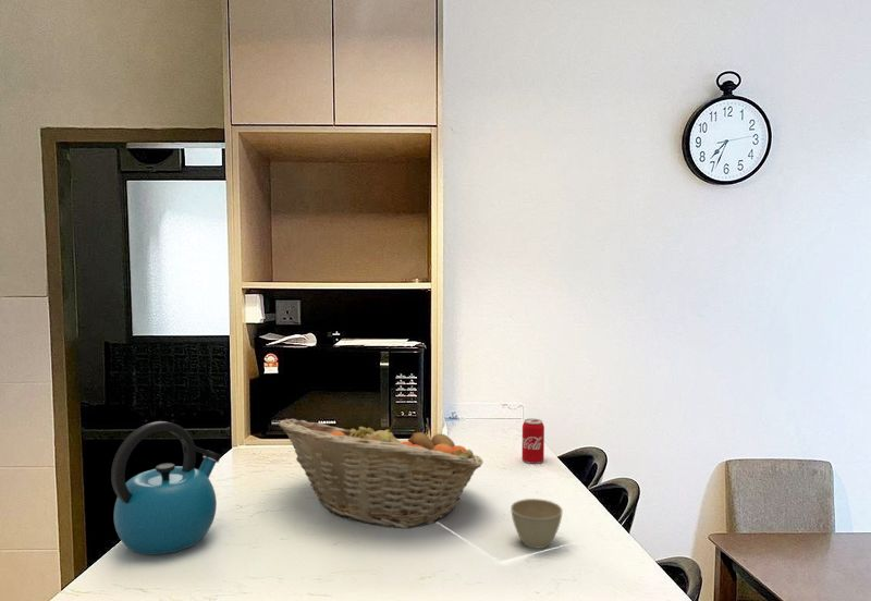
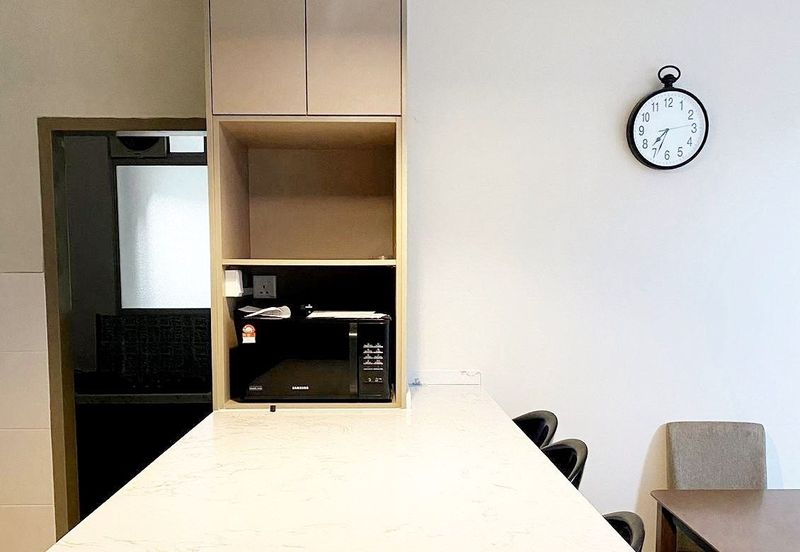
- beverage can (532, 441)
- flower pot (536, 526)
- fruit basket (379, 458)
- kettle (170, 479)
